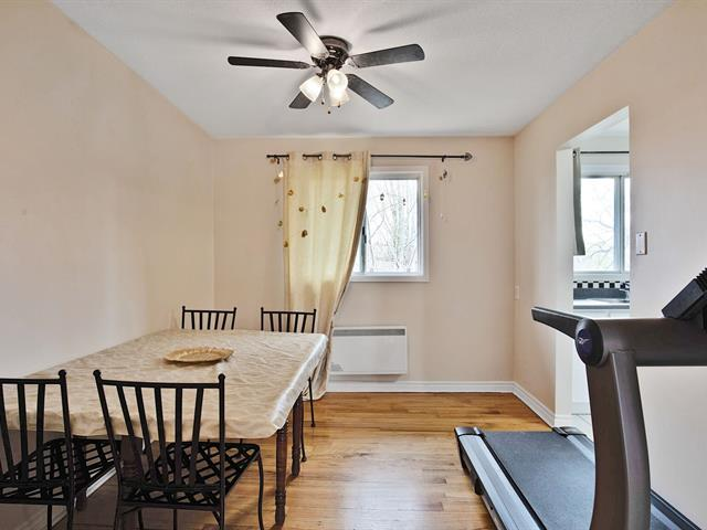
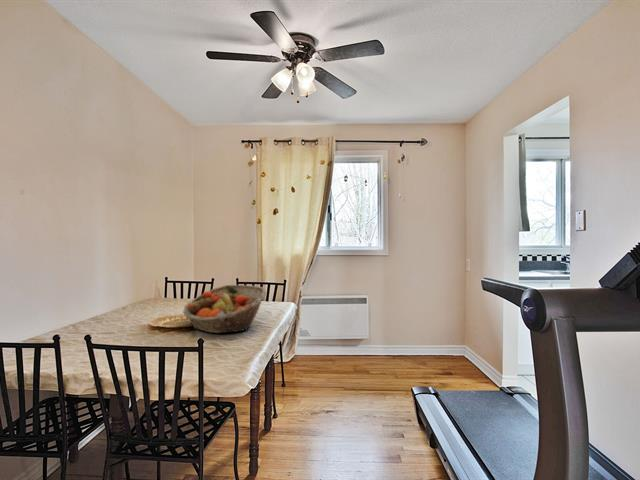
+ fruit basket (225, 307)
